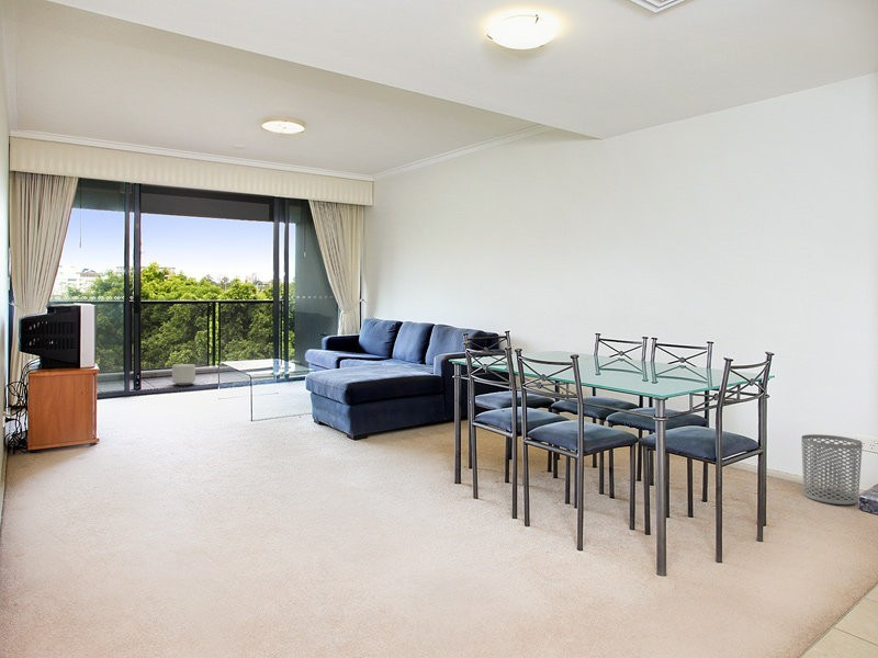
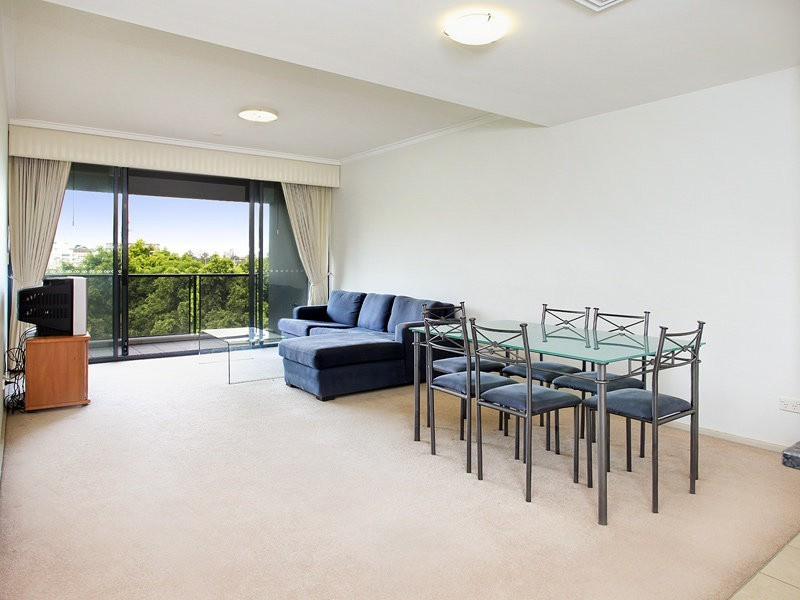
- planter (183, 374)
- waste bin (830, 468)
